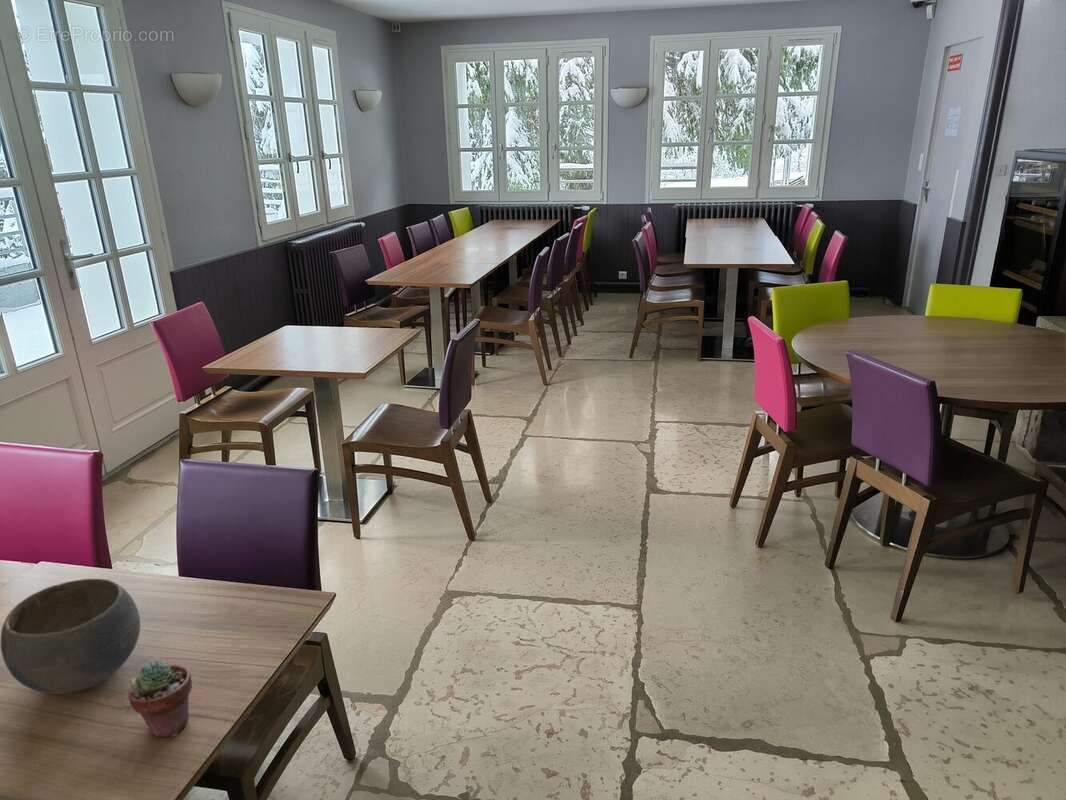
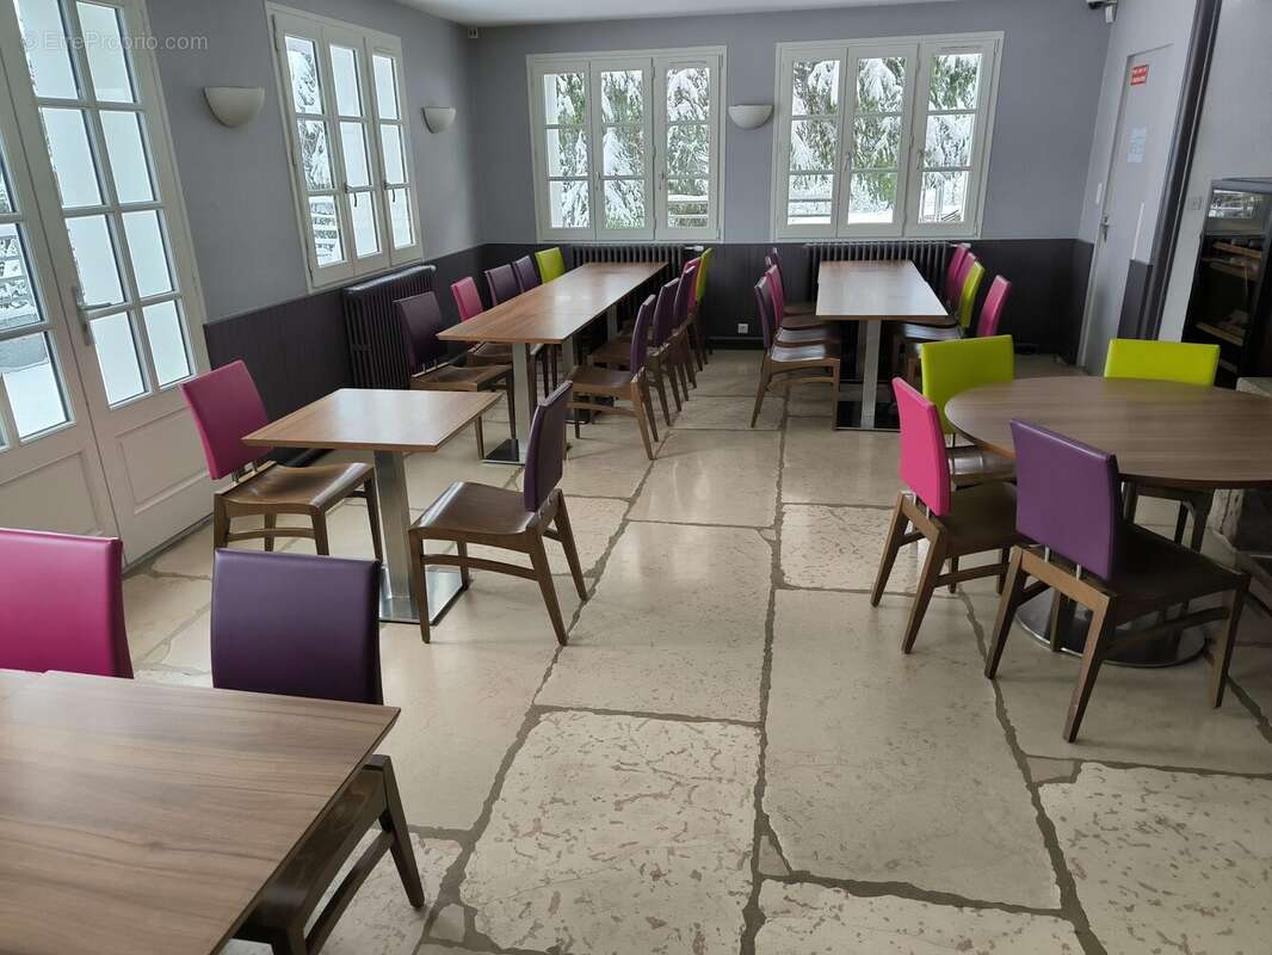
- bowl (75, 639)
- potted succulent (162, 694)
